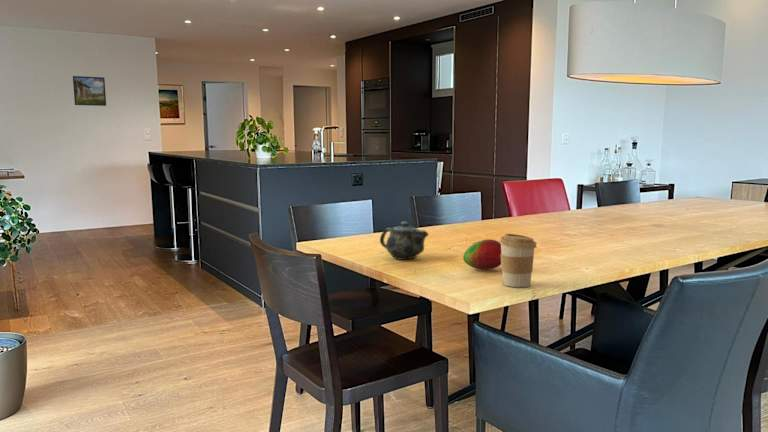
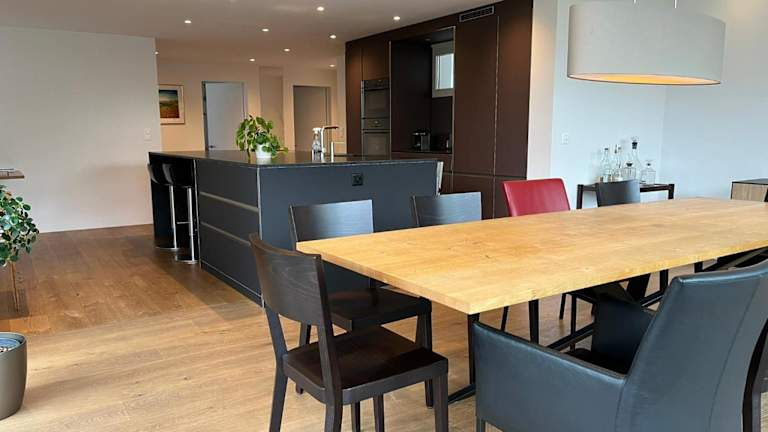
- chinaware (403, 239)
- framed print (89, 91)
- fruit (484, 254)
- coffee cup (517, 259)
